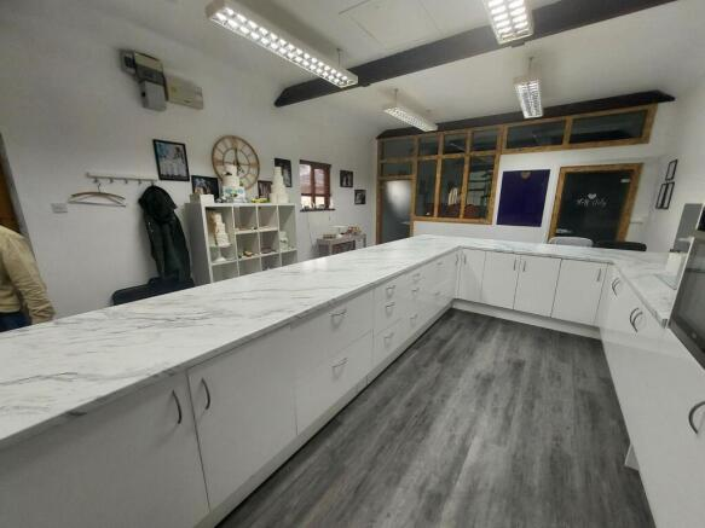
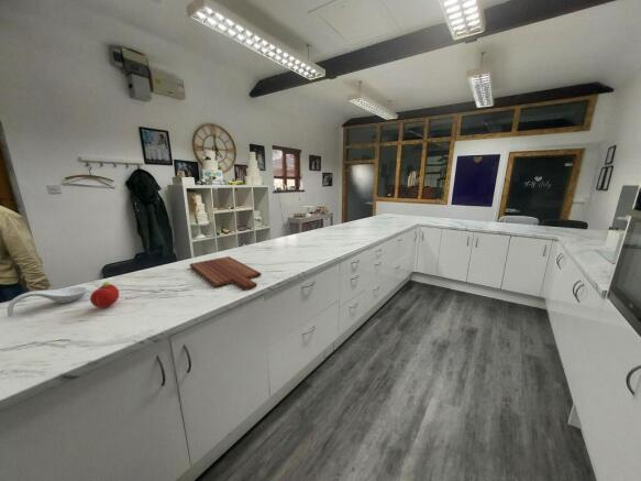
+ spoon rest (49, 296)
+ cutting board (224, 270)
+ fruit (104, 294)
